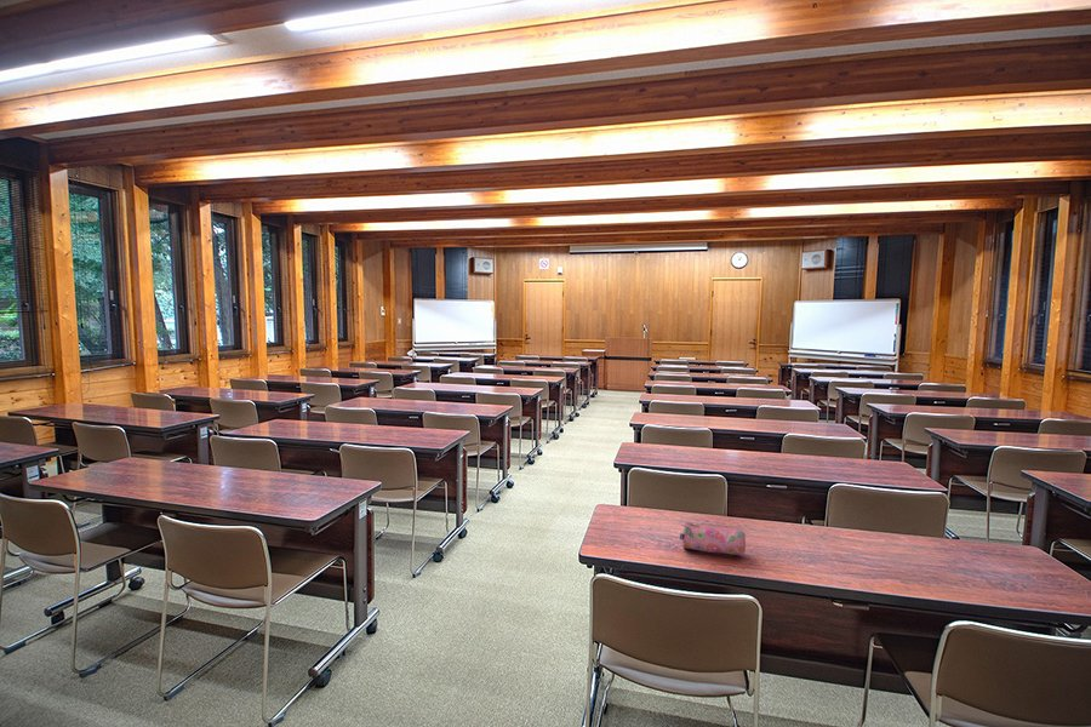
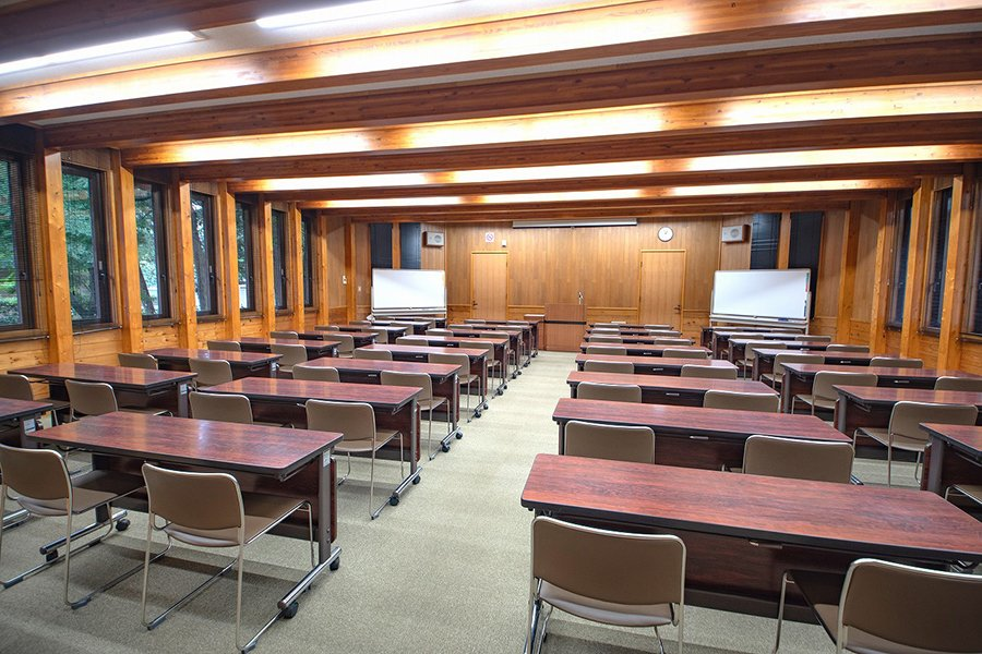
- pencil case (712, 538)
